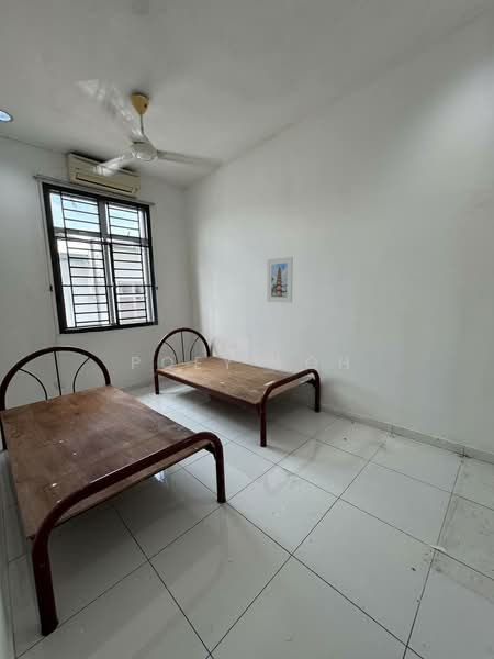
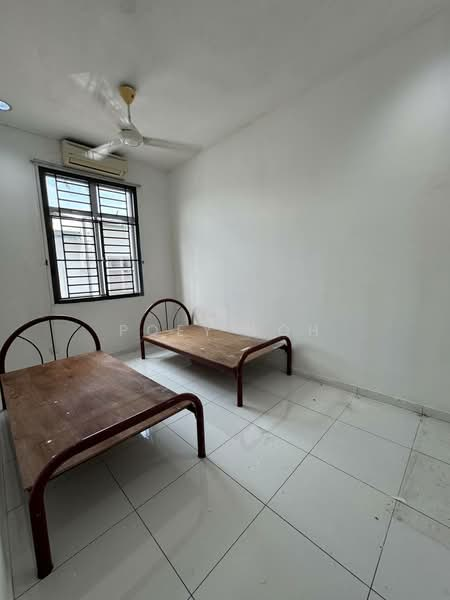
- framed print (279, 280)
